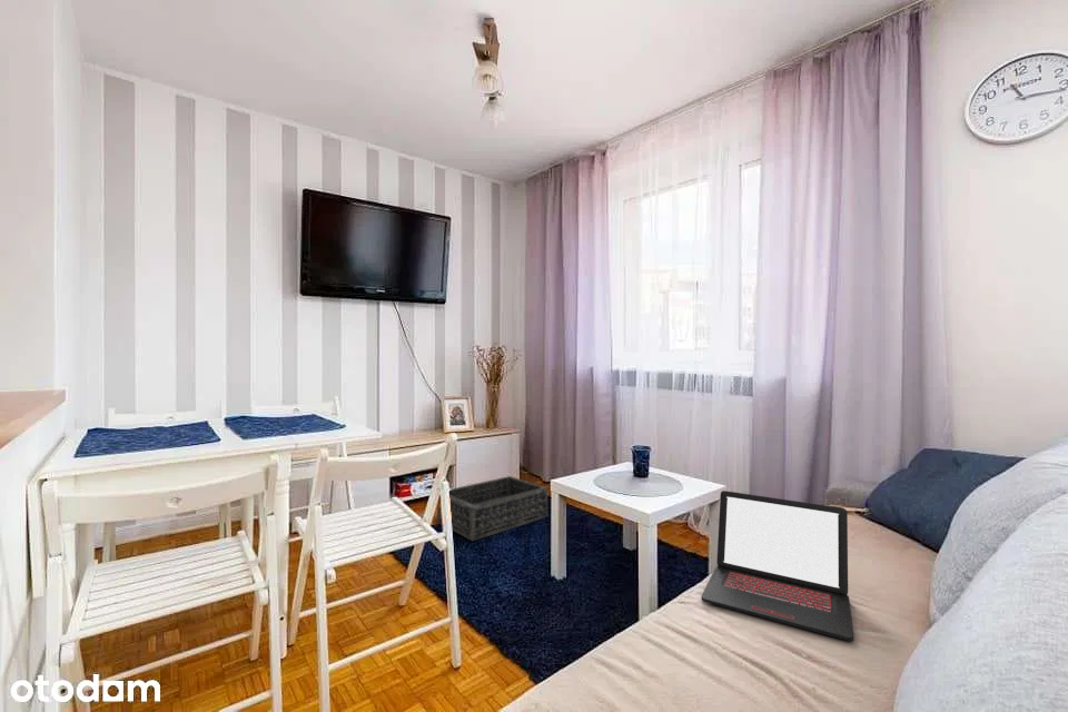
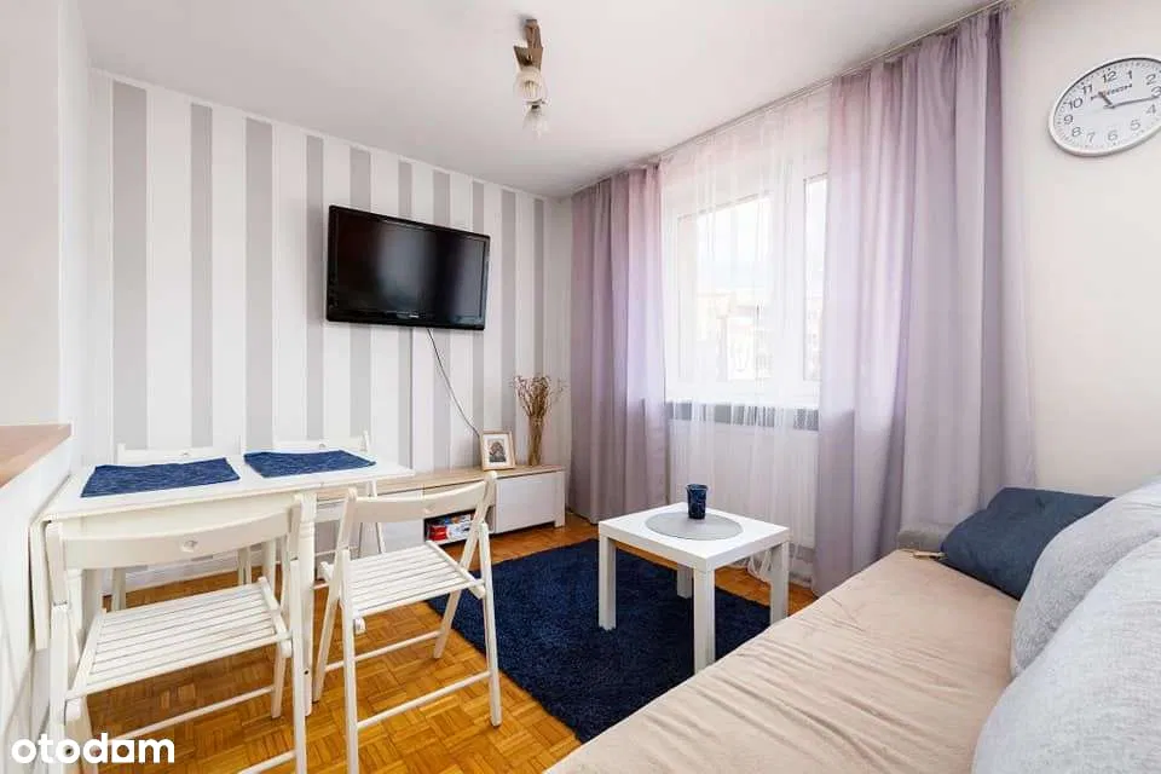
- laptop (775, 554)
- basket (493, 504)
